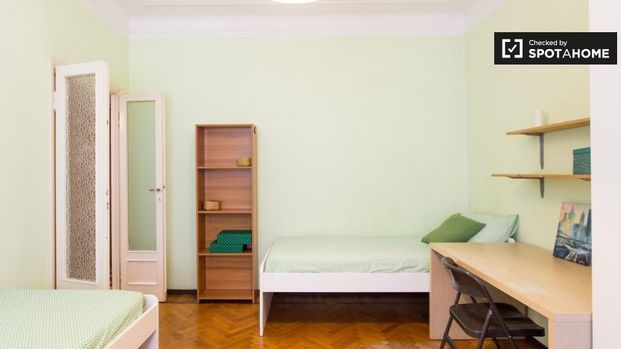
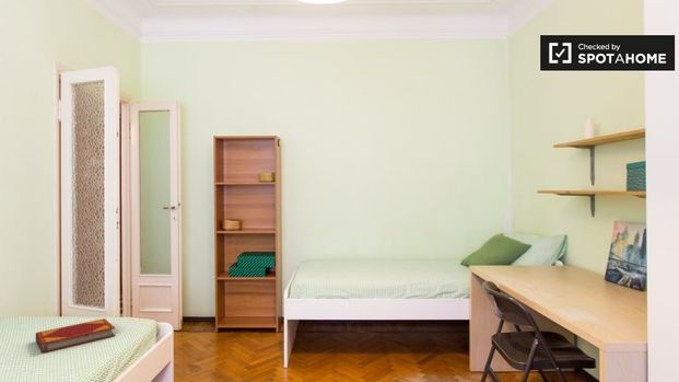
+ hardback book (75, 334)
